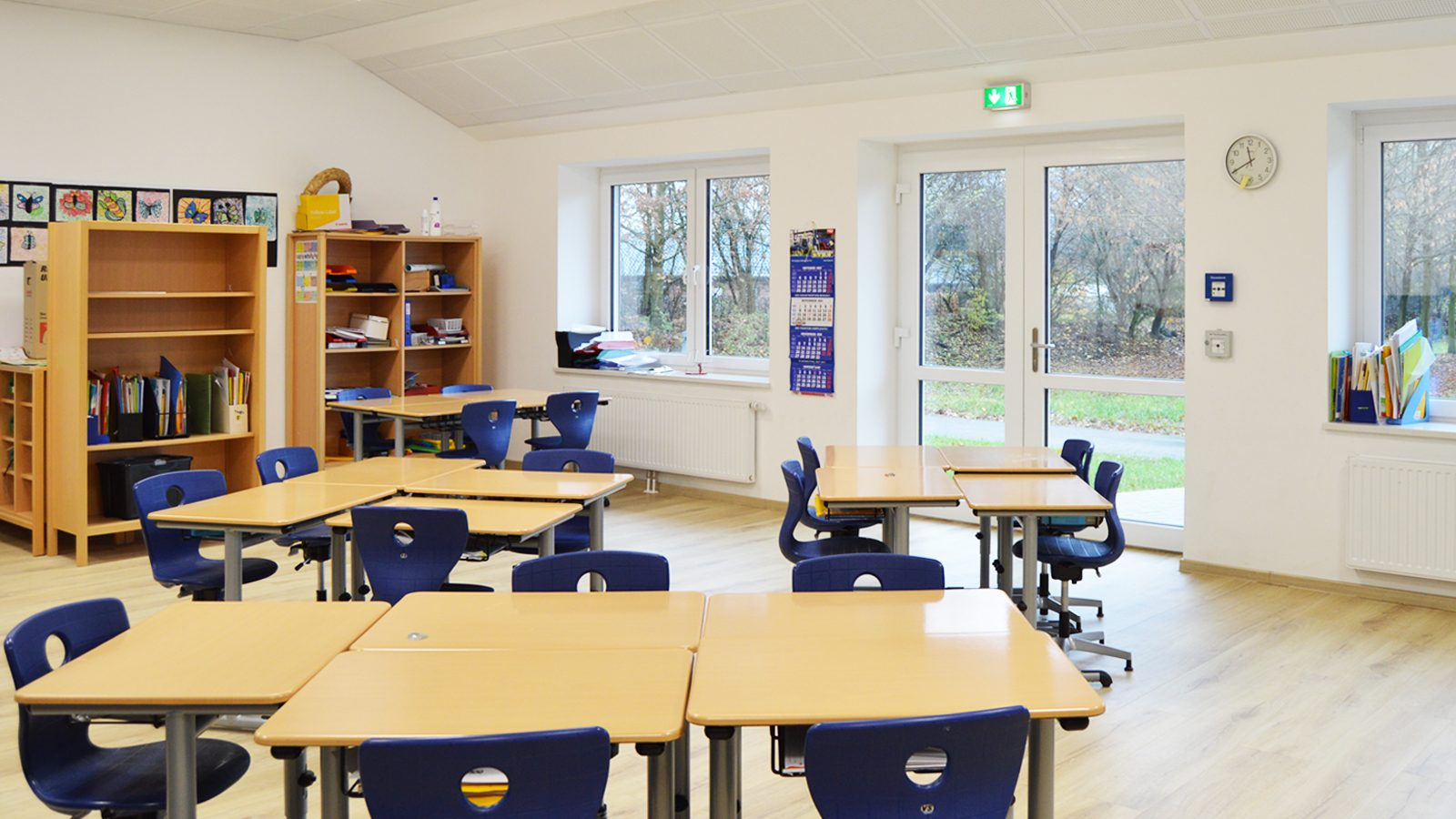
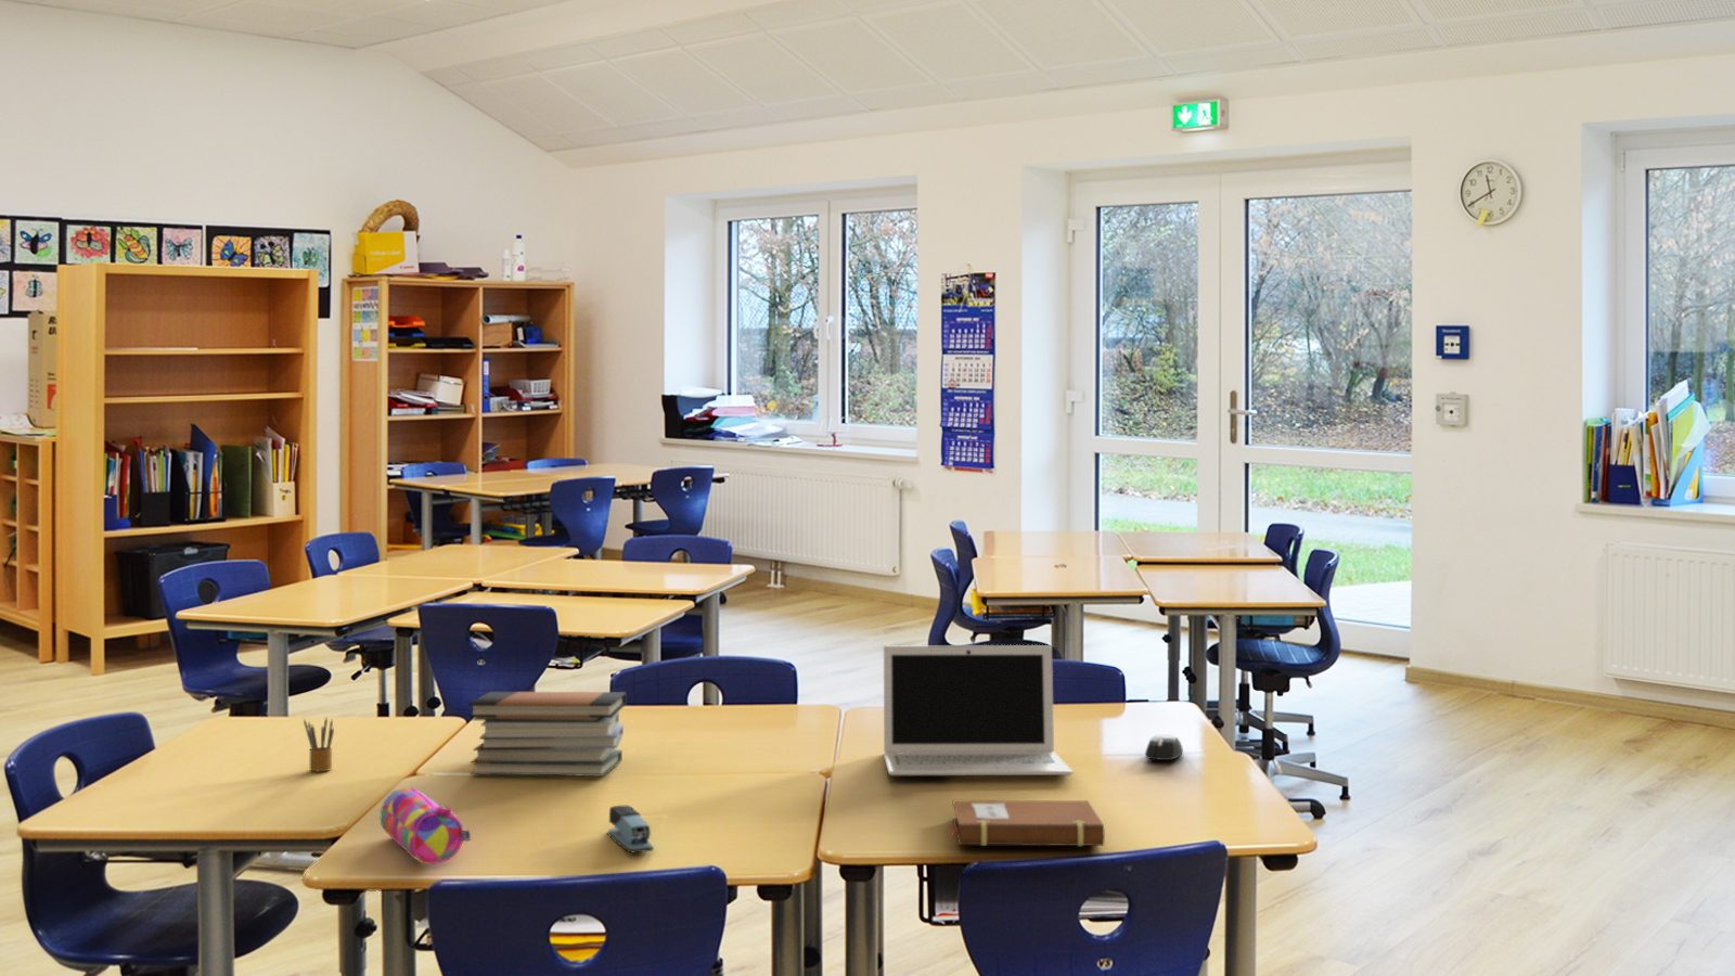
+ notebook (1021, 822)
+ mouse (1164, 745)
+ book stack (549, 732)
+ laptop (974, 707)
+ stapler (629, 826)
+ pencil box (321, 742)
+ pencil case (422, 823)
